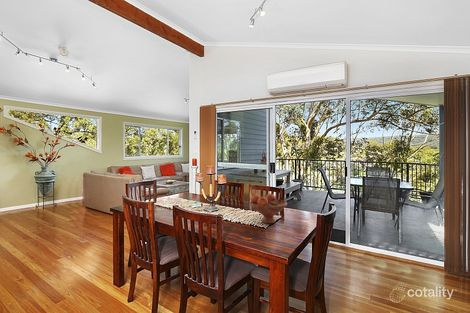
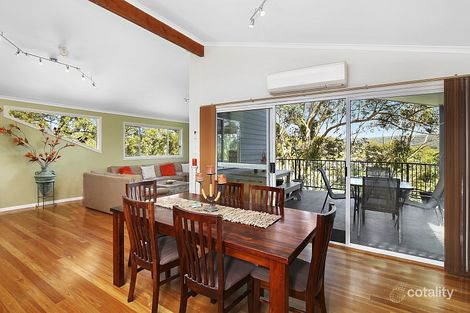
- fruit bowl (268, 208)
